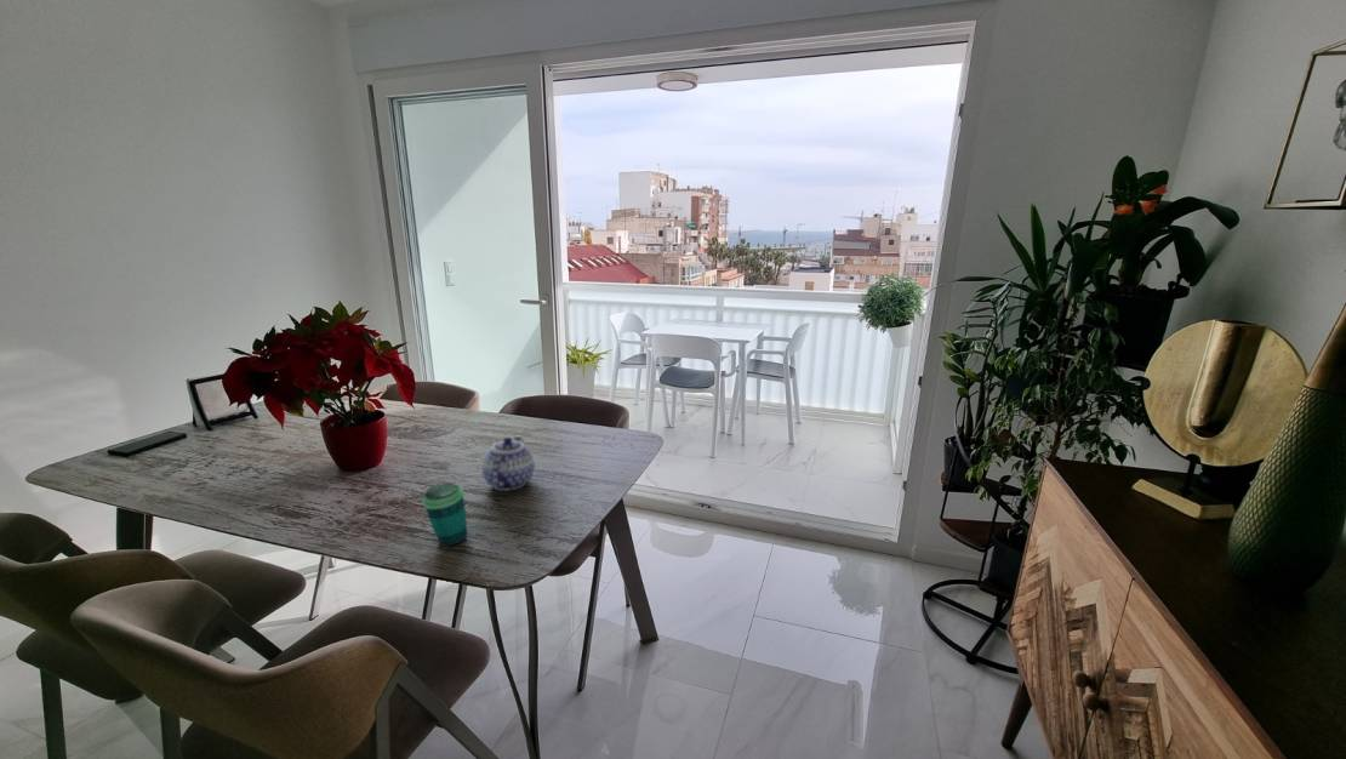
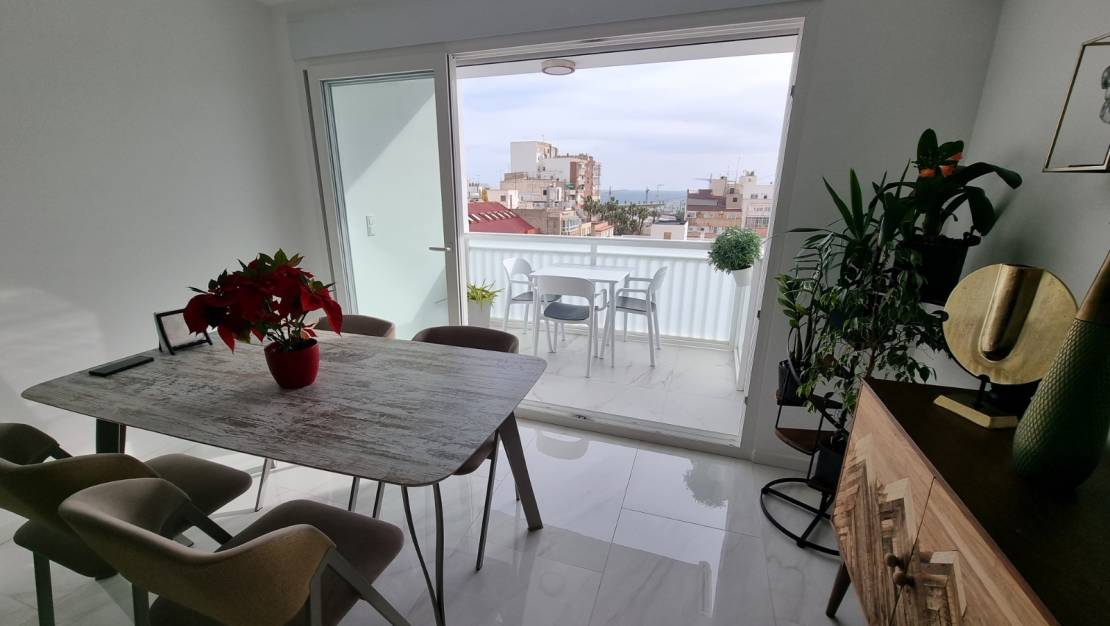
- teapot (508, 460)
- cup (445, 514)
